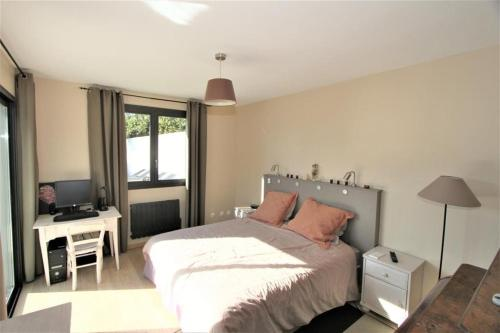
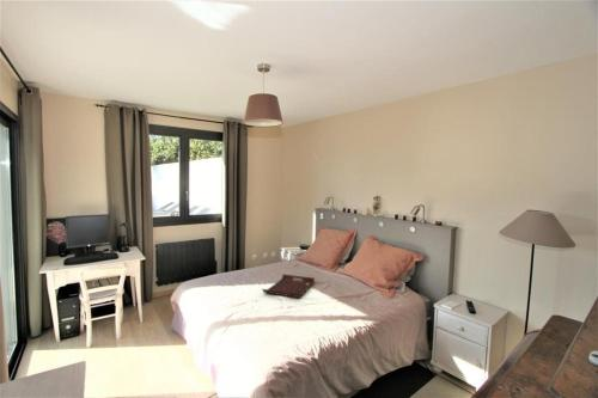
+ serving tray (289, 284)
